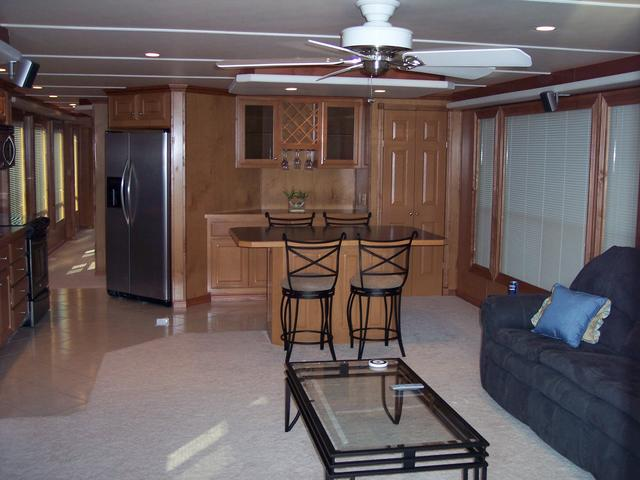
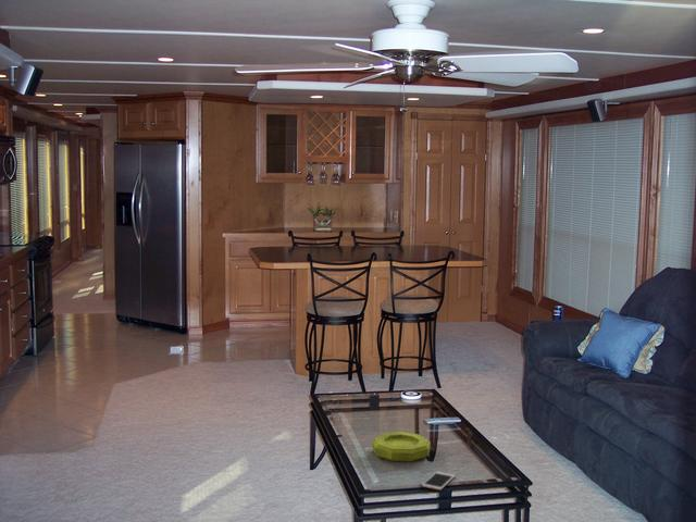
+ bowl (401, 446)
+ cell phone (438, 480)
